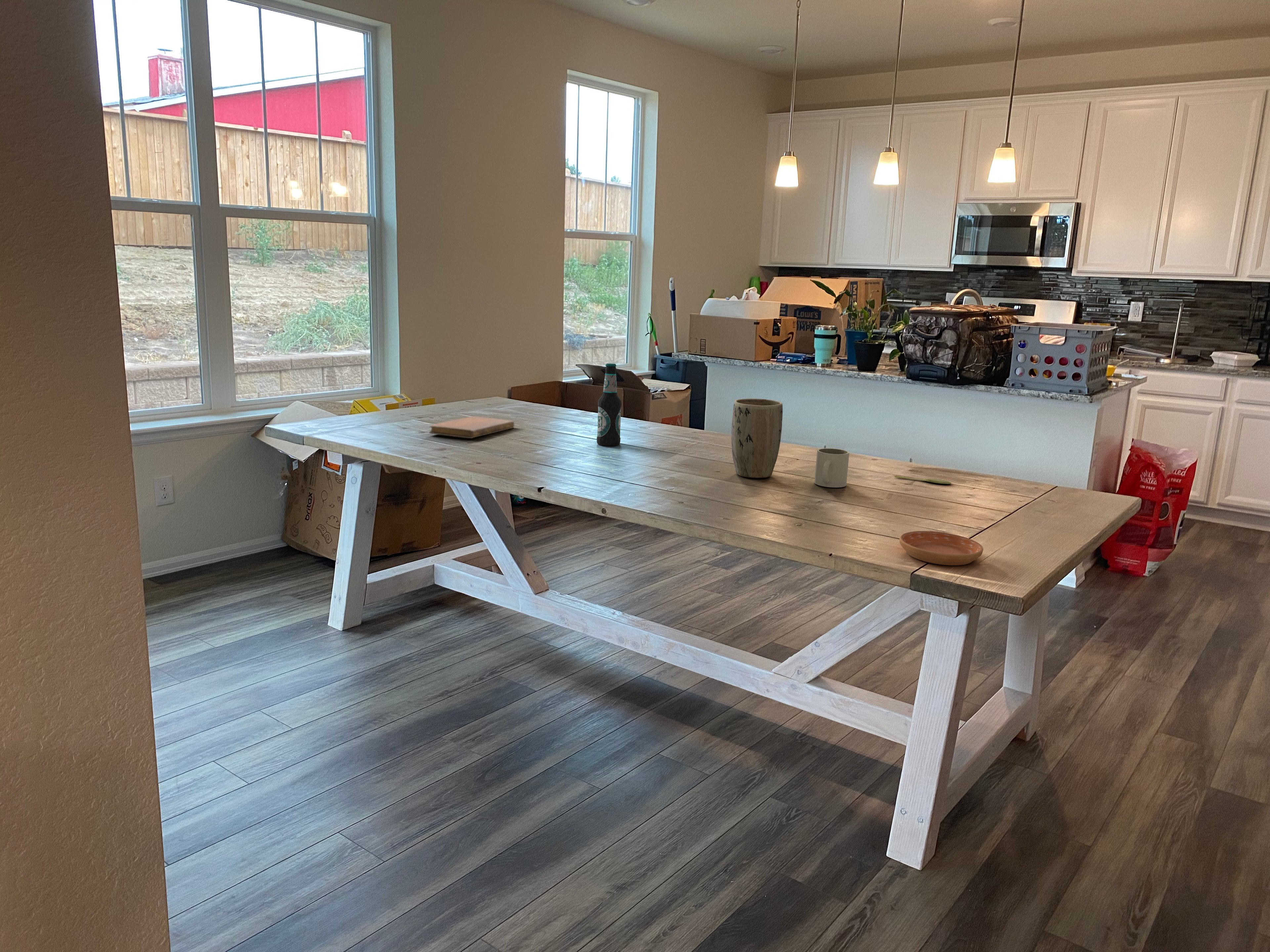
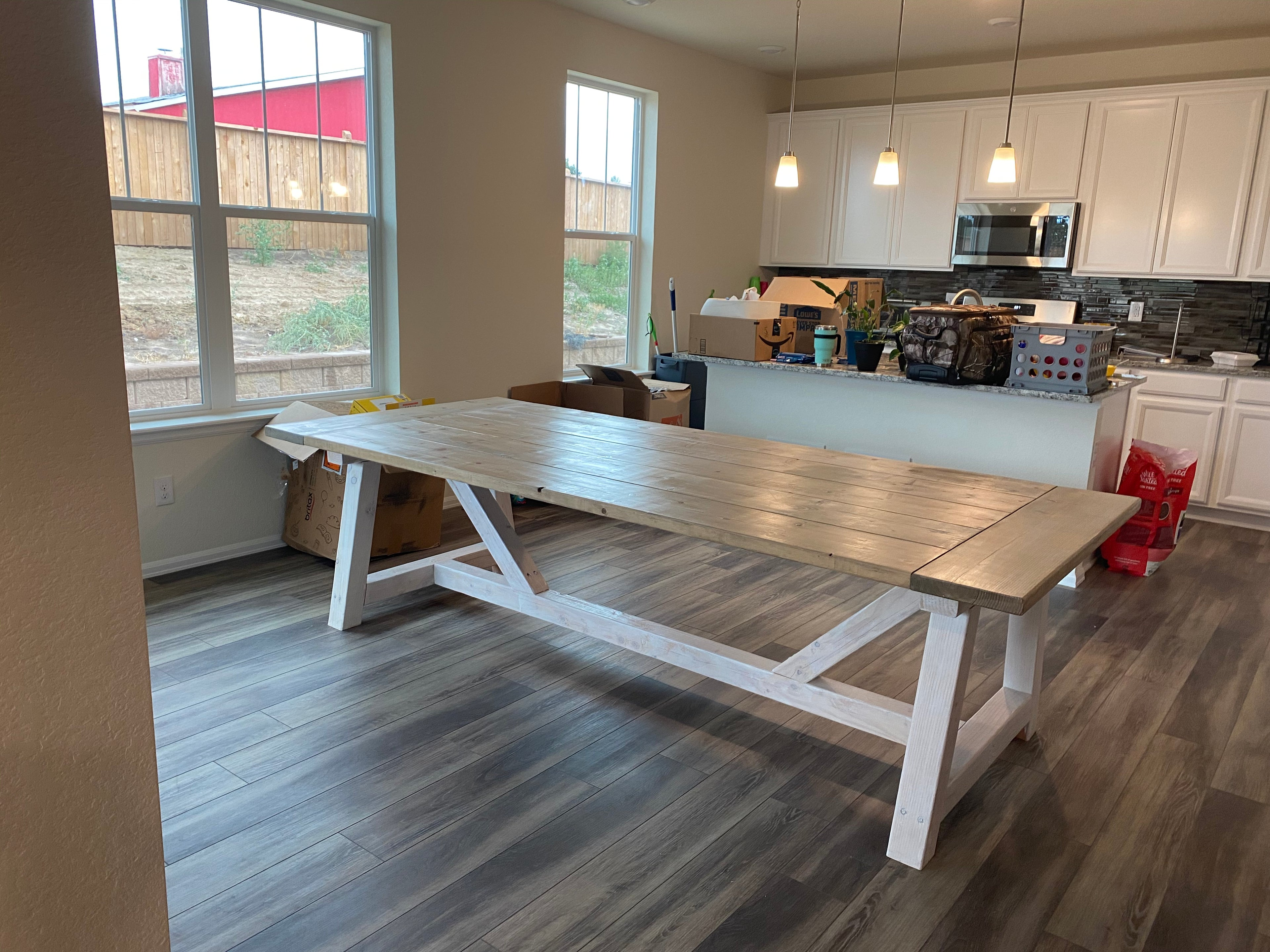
- bottle (610, 405)
- spoon (922, 479)
- plant pot (756, 438)
- notebook (473, 427)
- mug (830, 469)
- saucer (940, 549)
